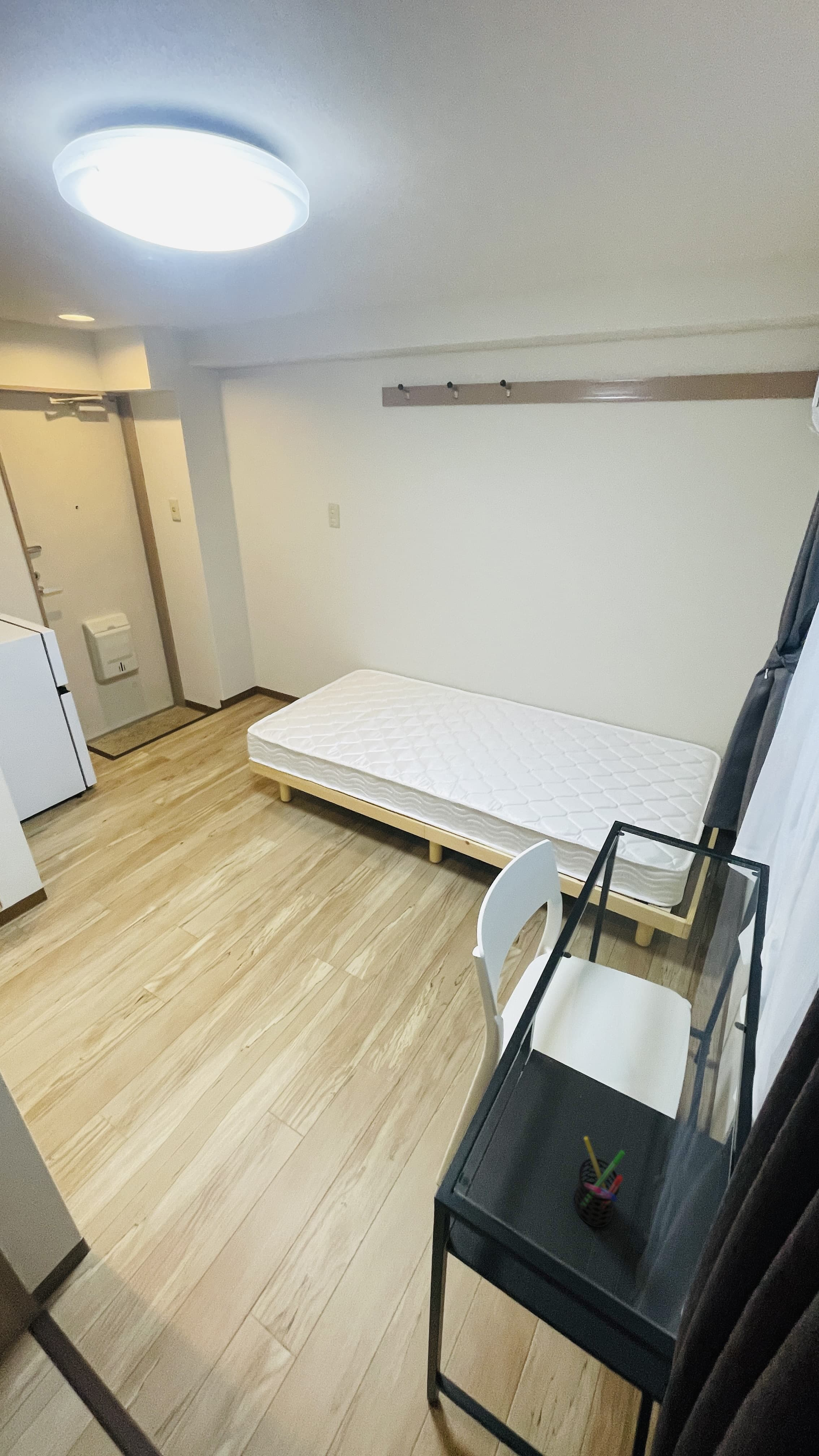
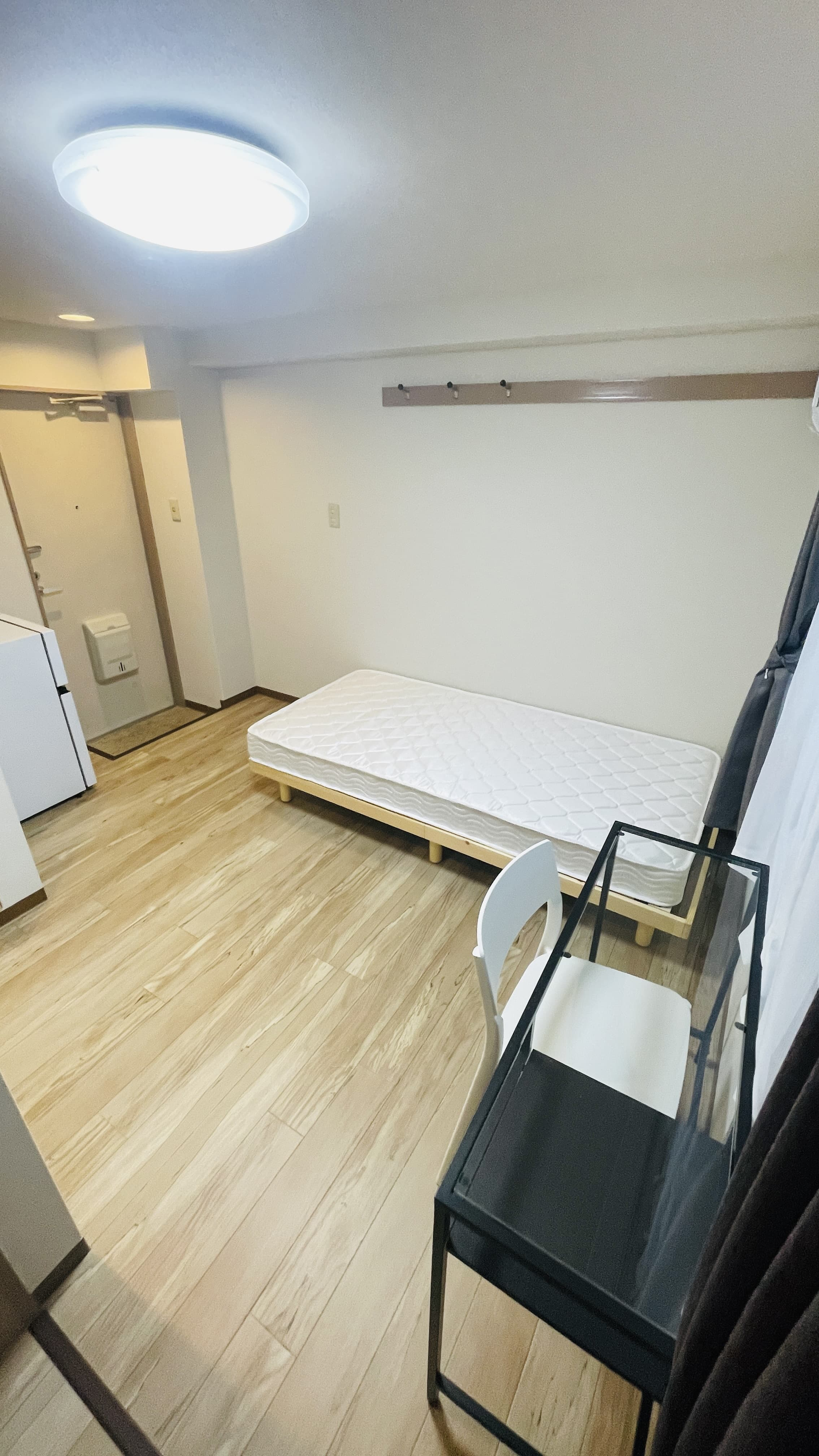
- pen holder (603, 1182)
